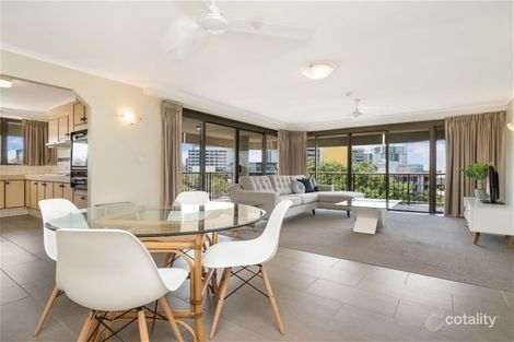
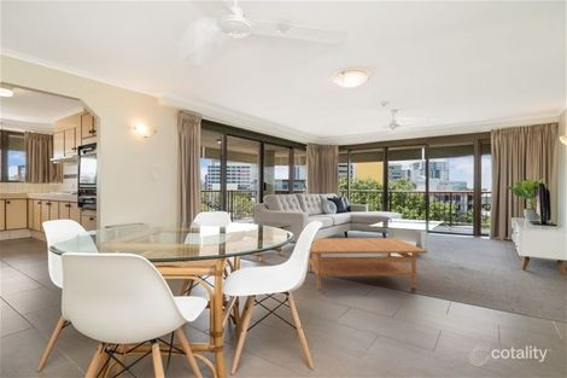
+ coffee table (357, 261)
